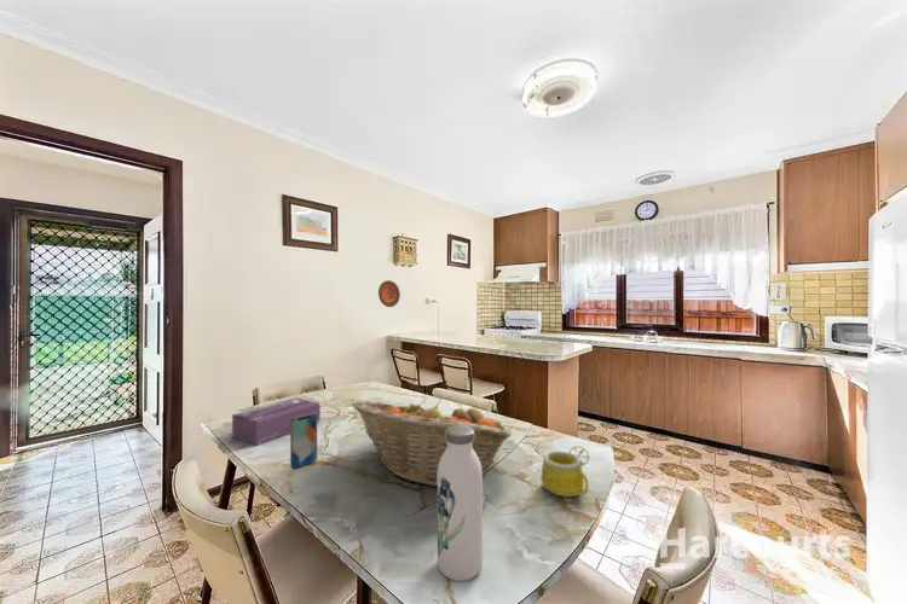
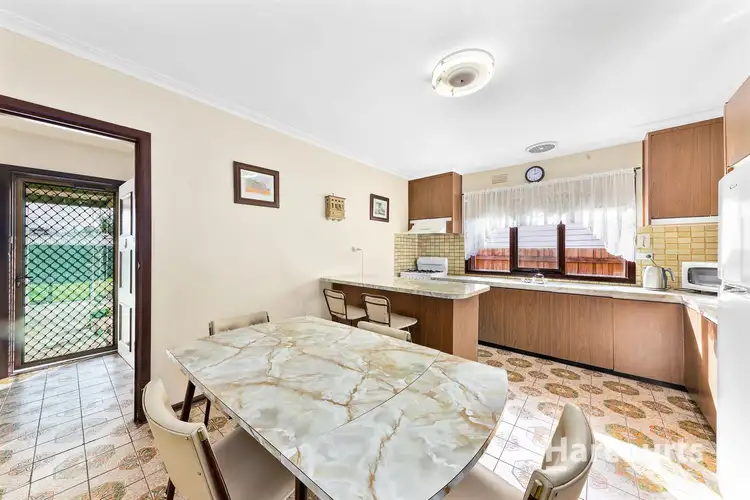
- decorative plate (388, 294)
- water bottle (460, 496)
- fruit basket (429, 429)
- tissue box (278, 418)
- mug (565, 466)
- smartphone (304, 440)
